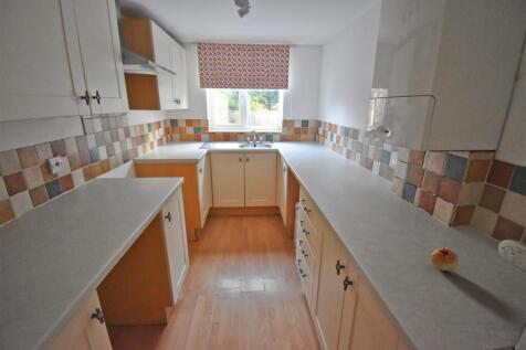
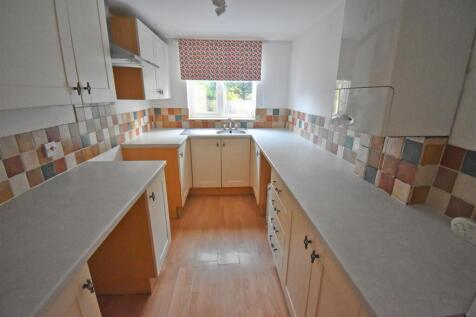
- fruit (444, 257)
